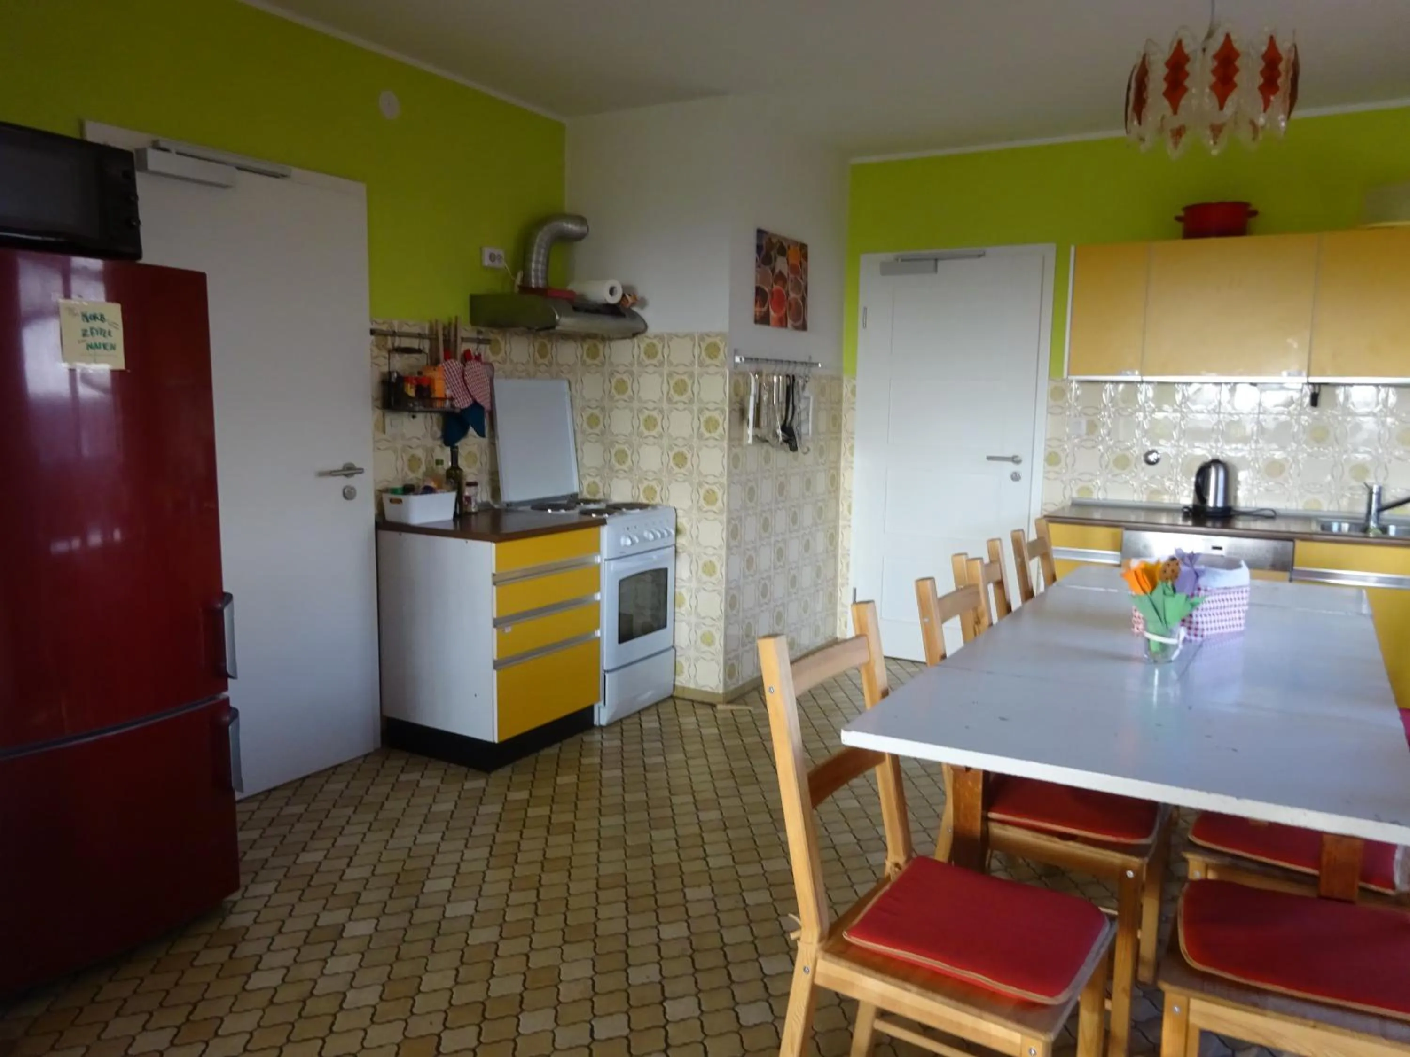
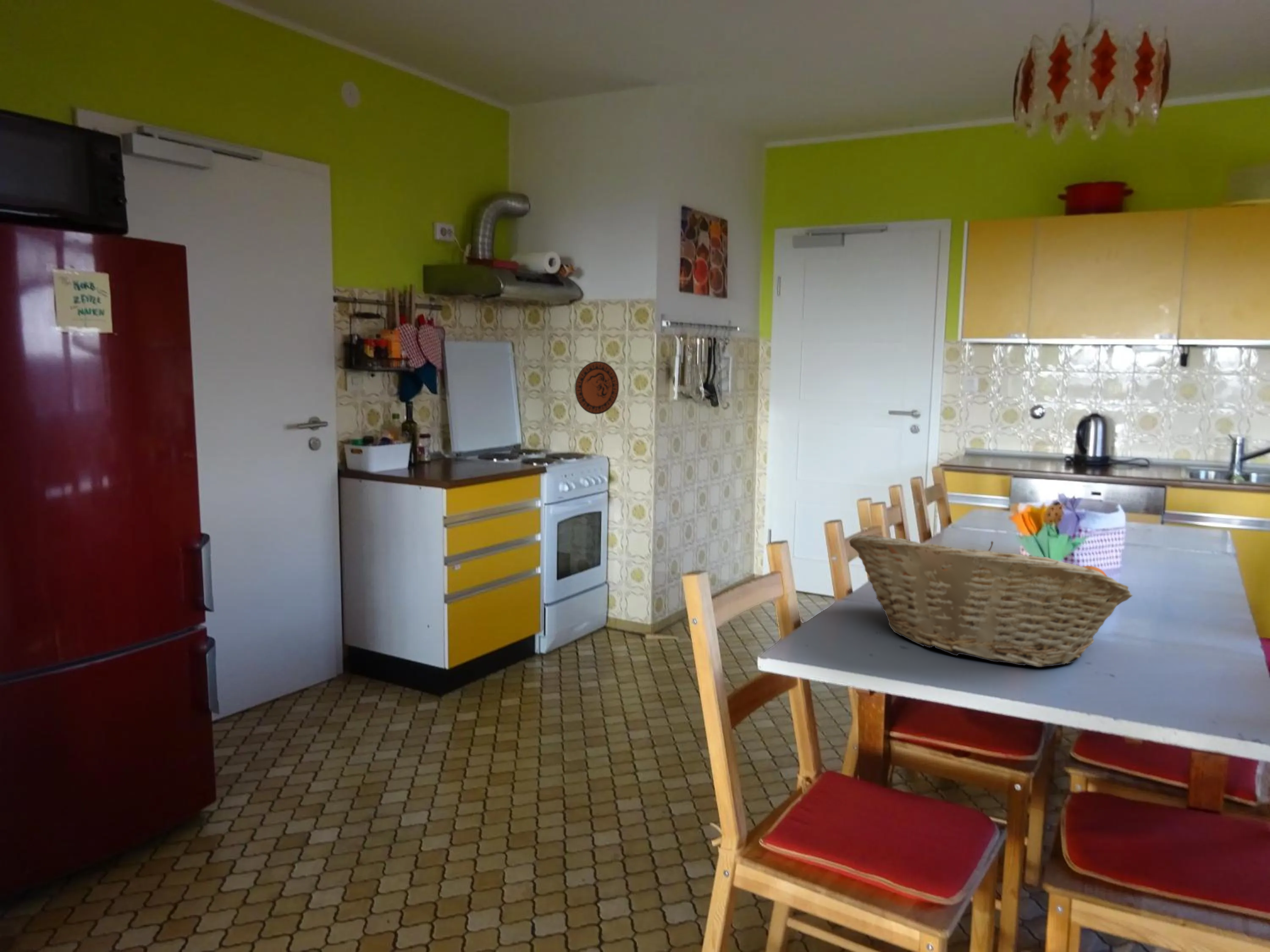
+ decorative plate (597, 388)
+ fruit basket (979, 587)
